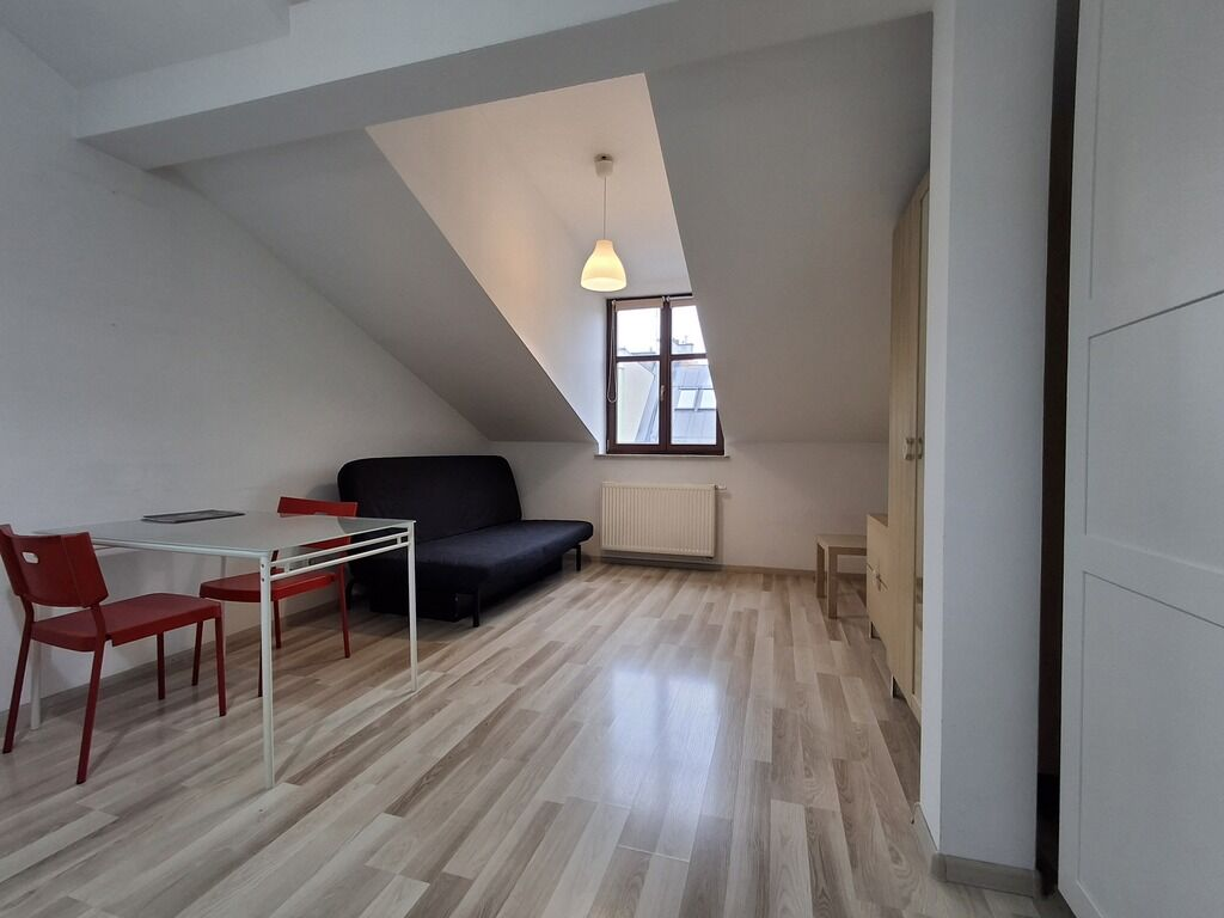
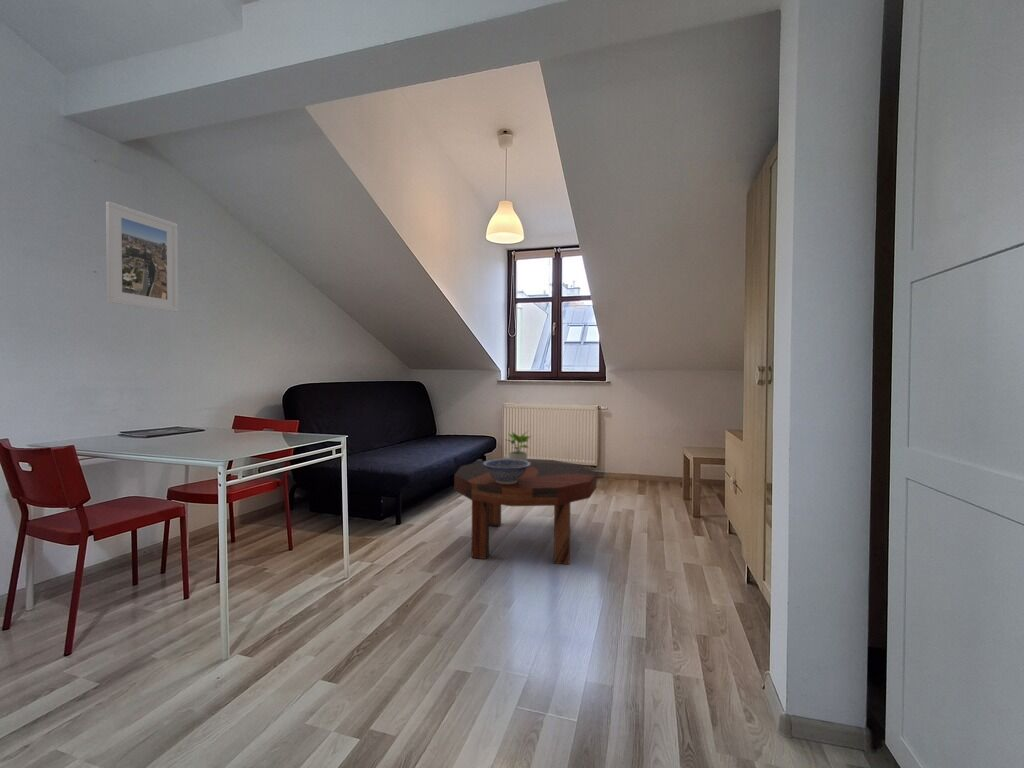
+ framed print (144, 260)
+ coffee table (524, 505)
+ potted plant (520, 447)
+ decorative bowl (506, 472)
